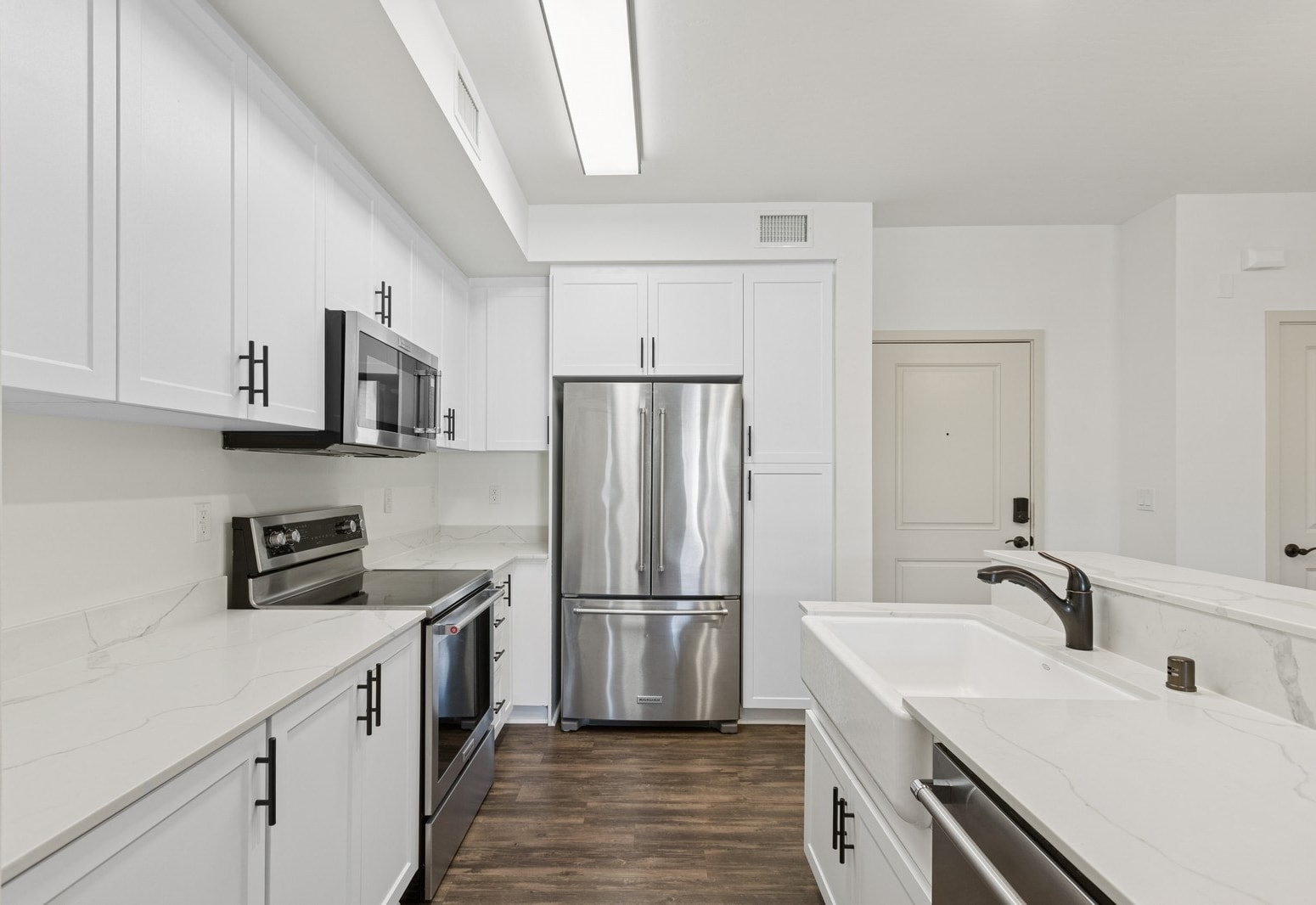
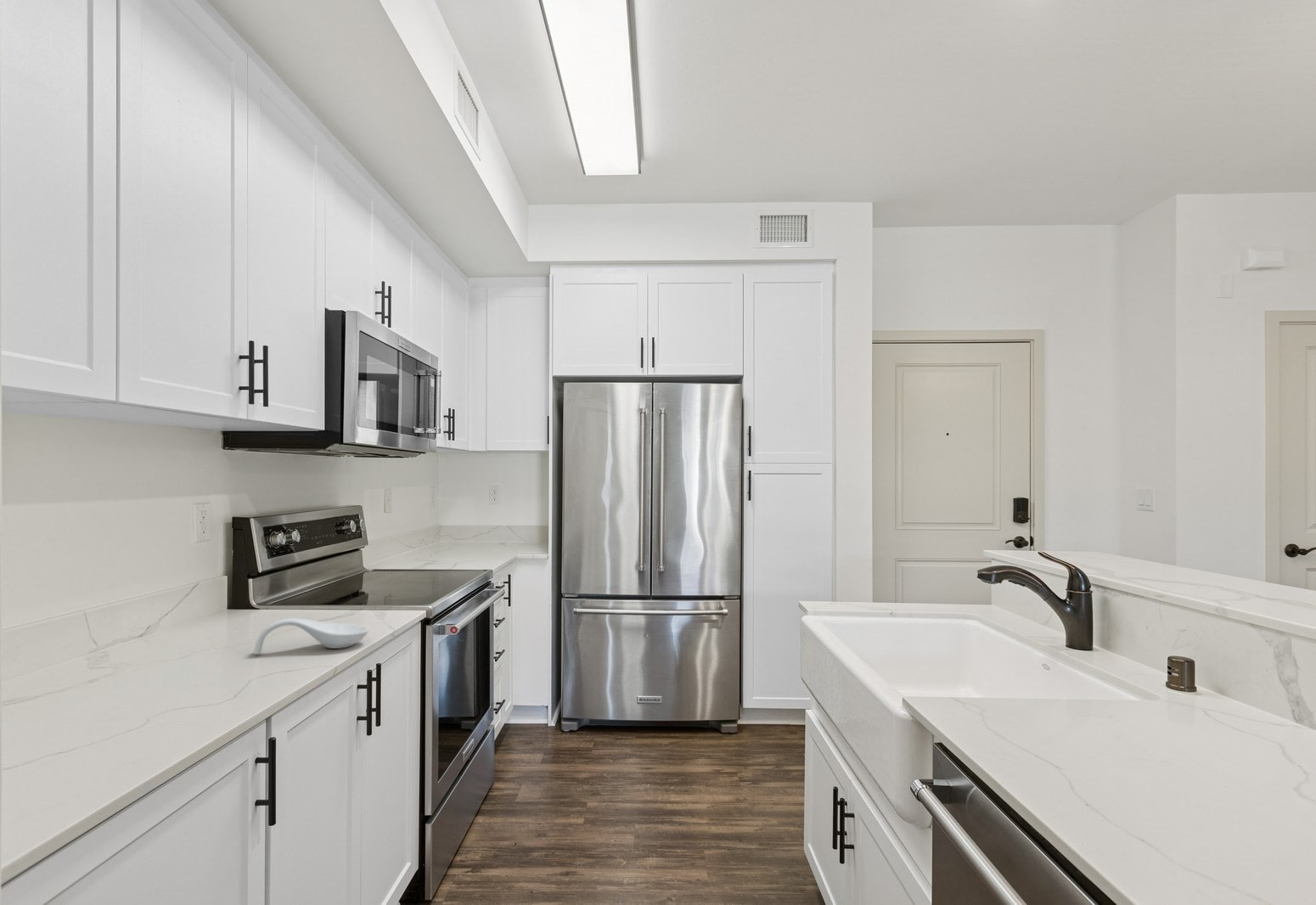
+ spoon rest (313, 632)
